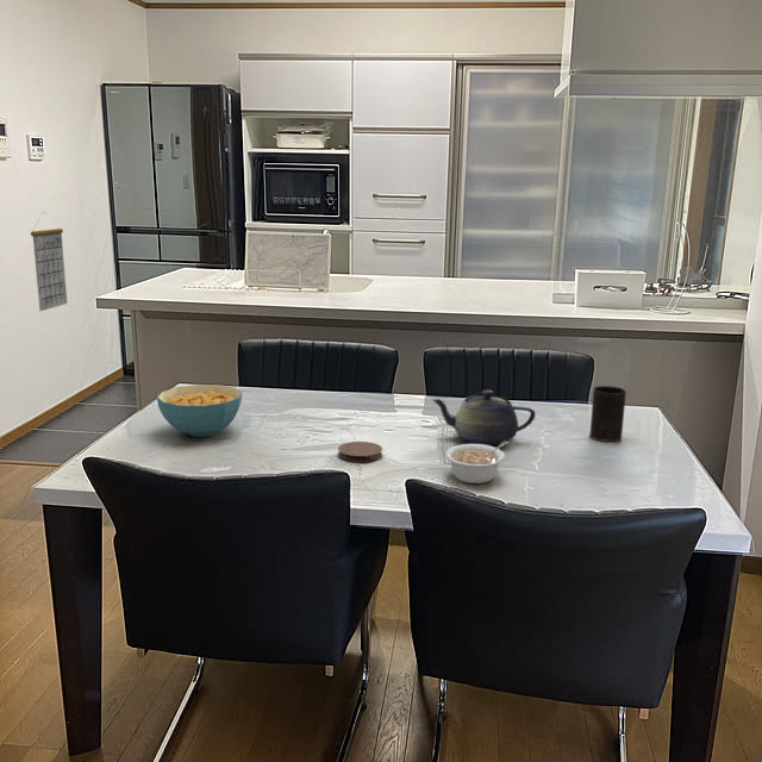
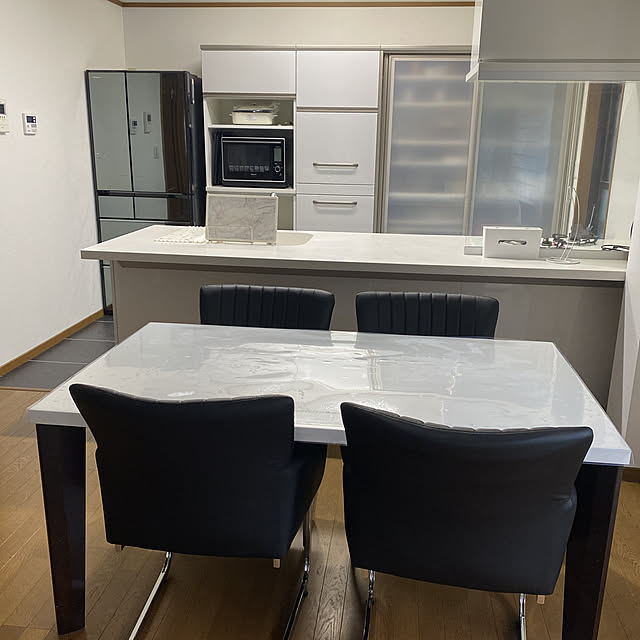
- cereal bowl (200, 413)
- coaster (360, 451)
- teapot (482, 414)
- legume (475, 462)
- cup (607, 413)
- calendar (49, 260)
